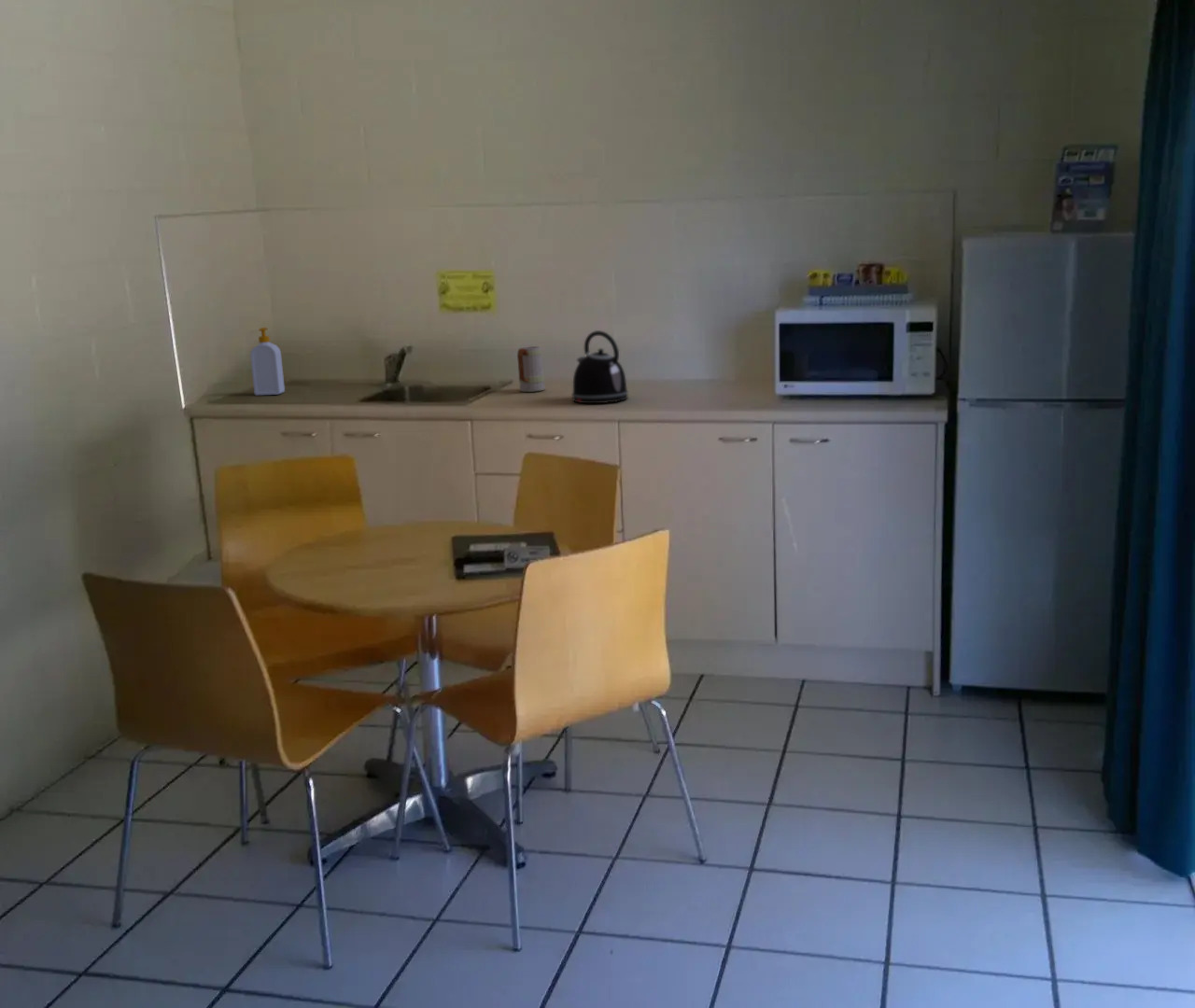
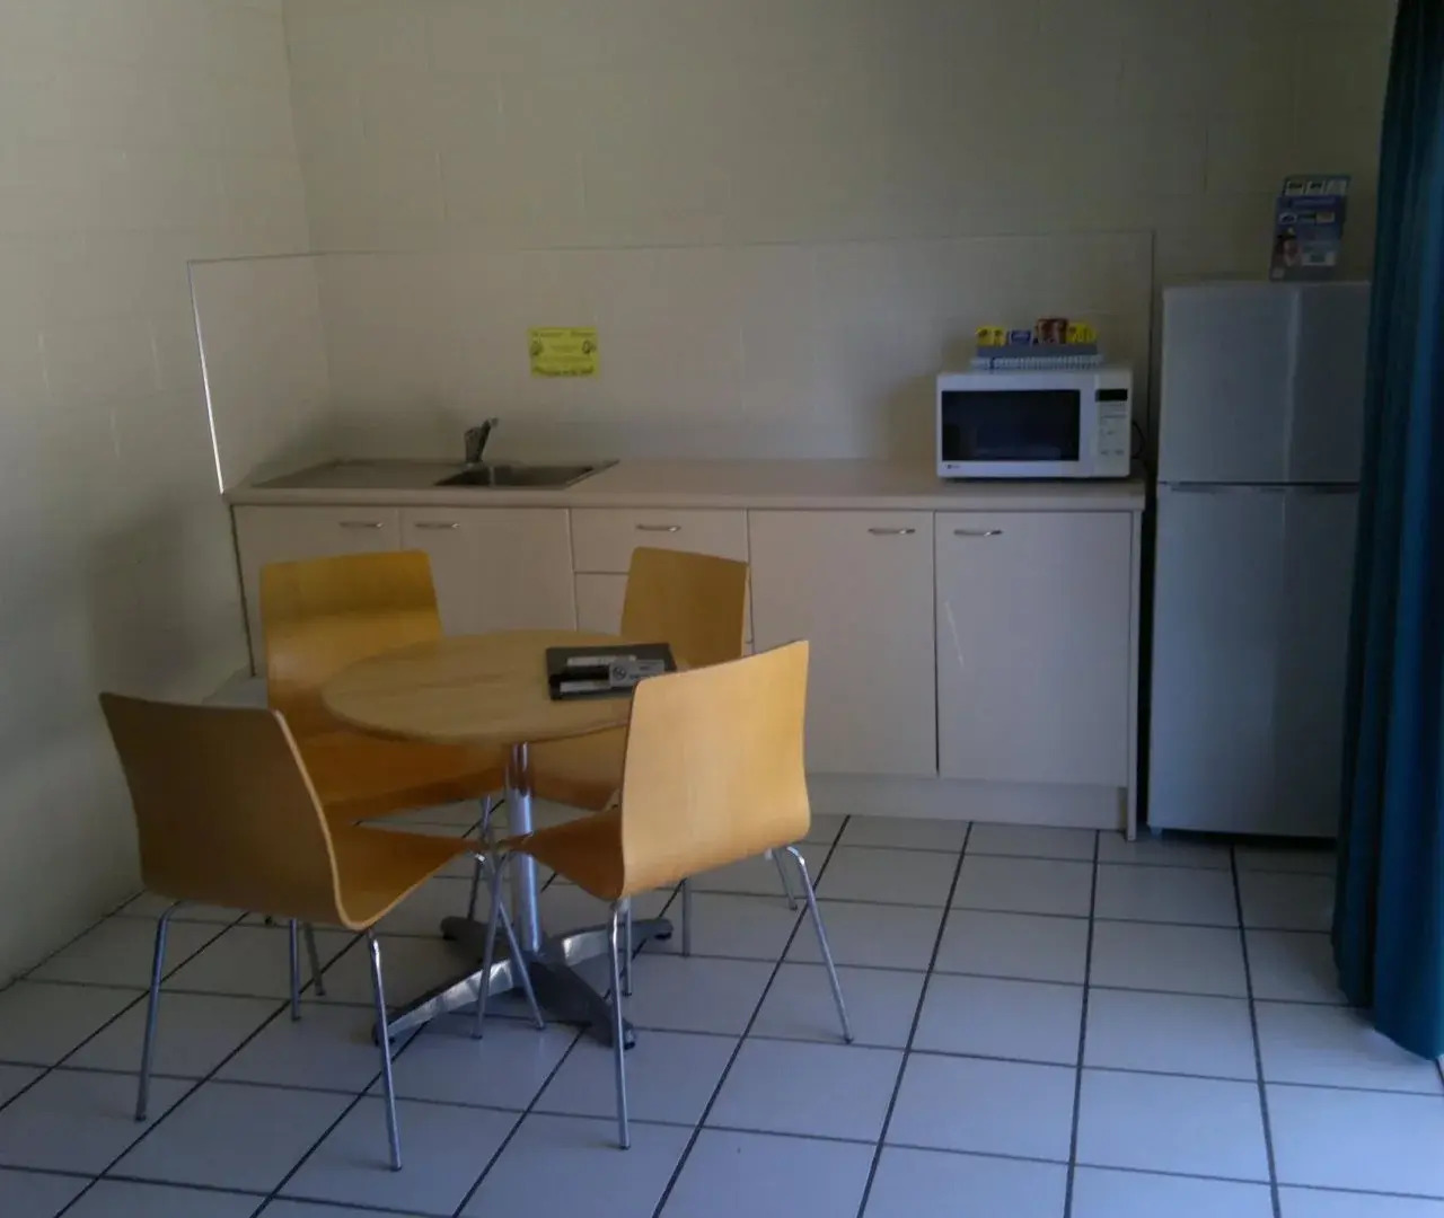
- soap bottle (266, 360)
- mug (528, 369)
- kettle (598, 365)
